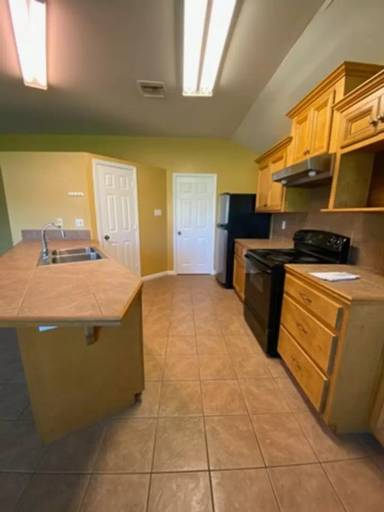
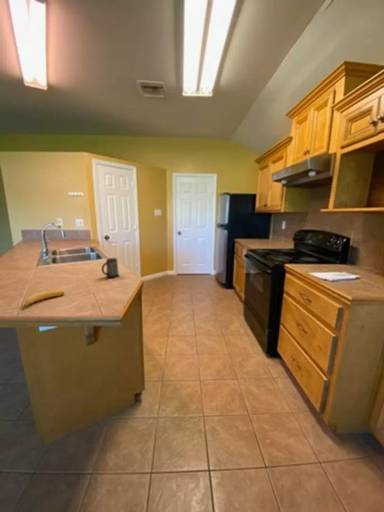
+ mug (109, 268)
+ banana (44, 296)
